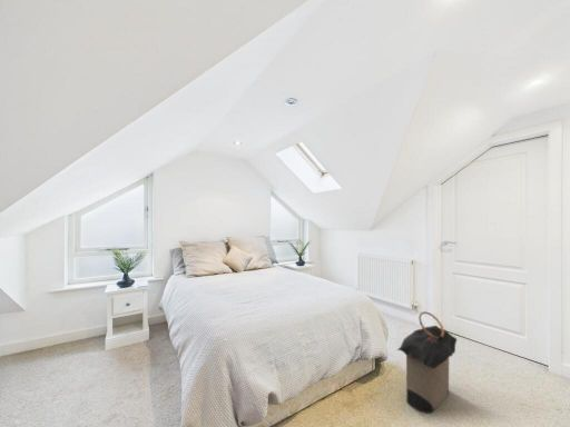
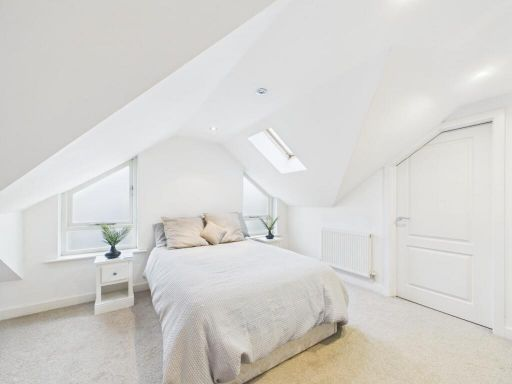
- laundry hamper (429, 357)
